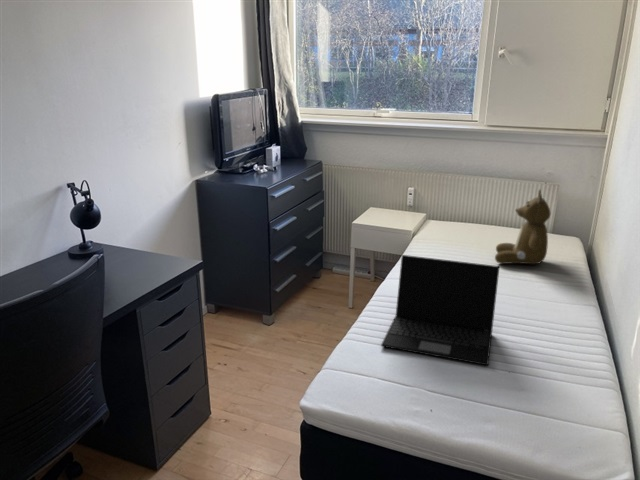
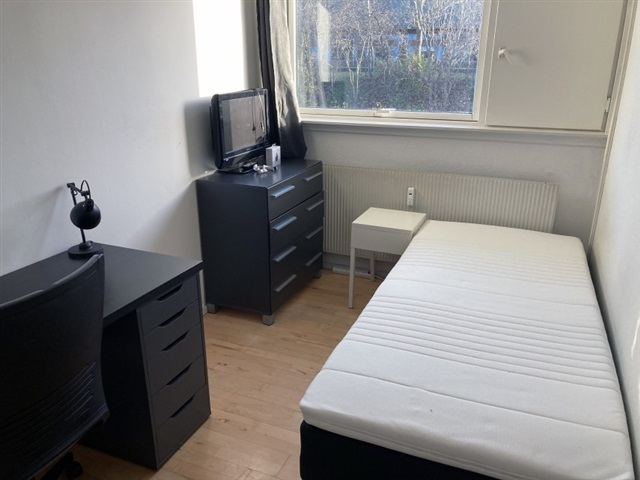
- laptop (441, 305)
- teddy bear (523, 226)
